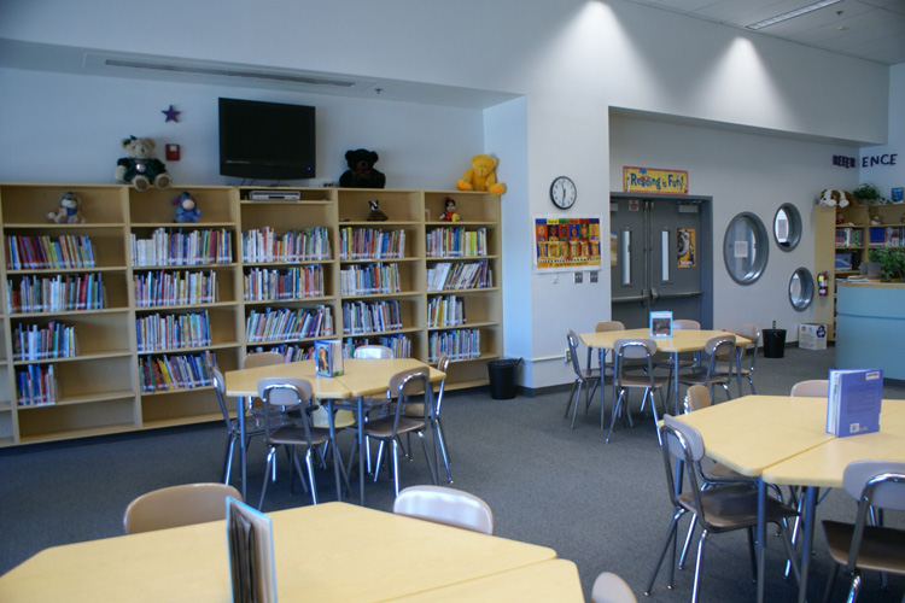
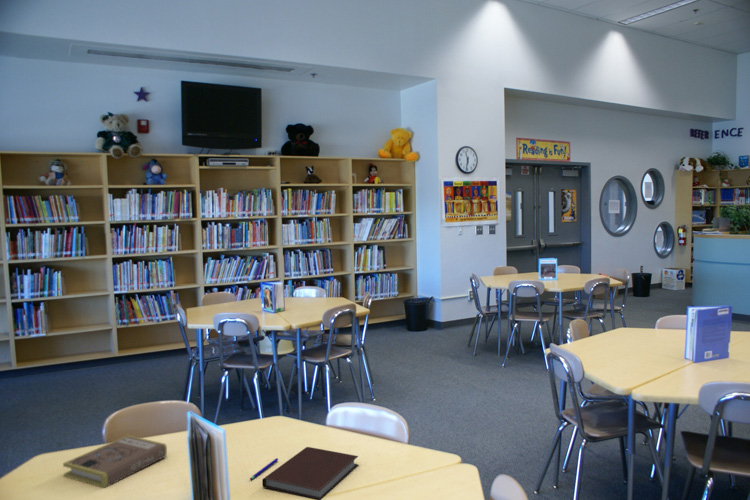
+ notebook (312, 471)
+ pen (264, 468)
+ book (117, 459)
